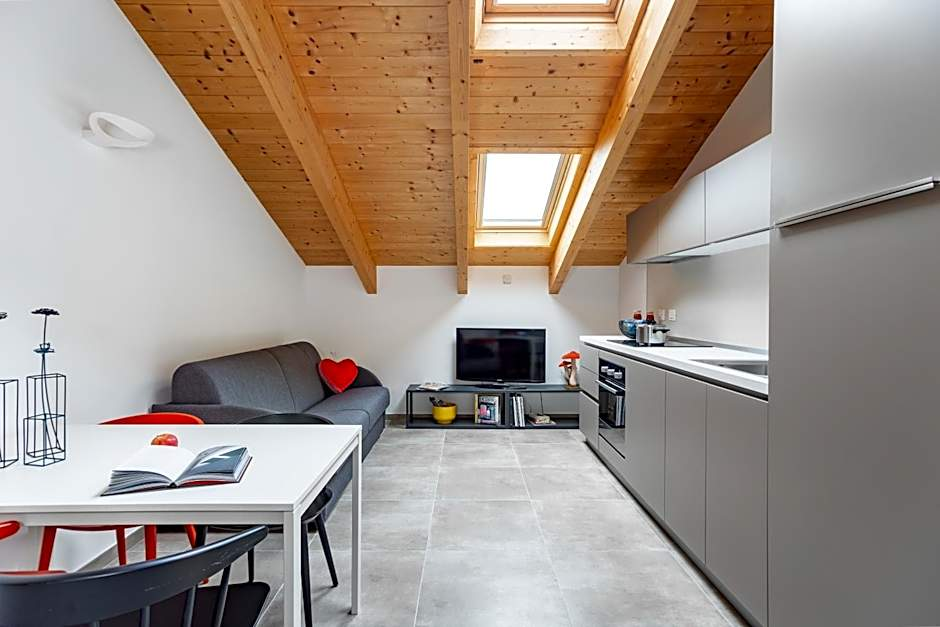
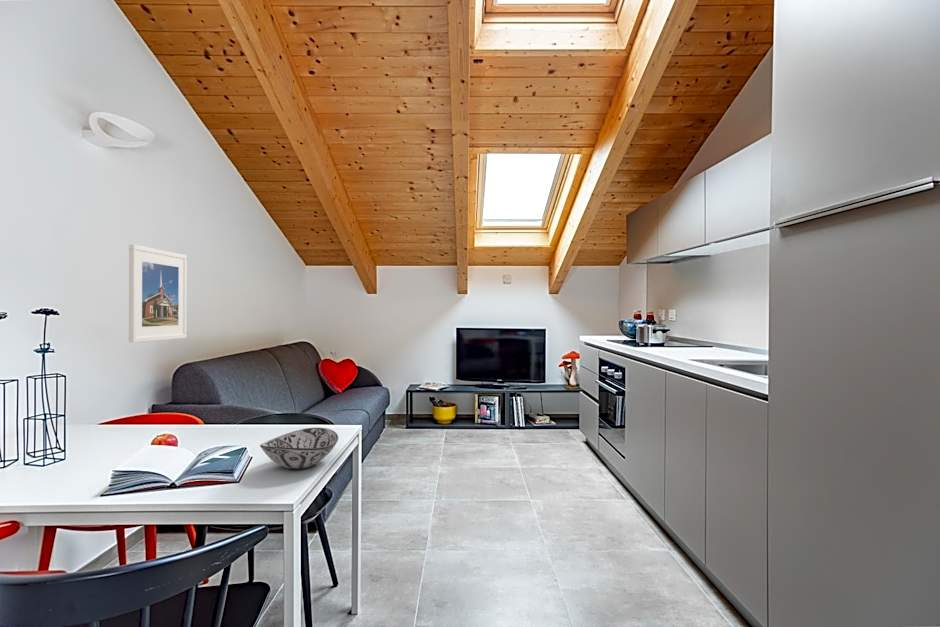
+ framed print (160, 295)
+ decorative bowl (300, 450)
